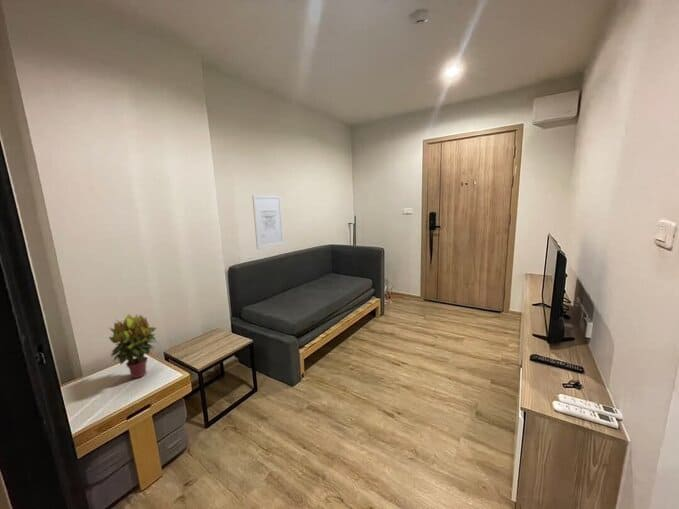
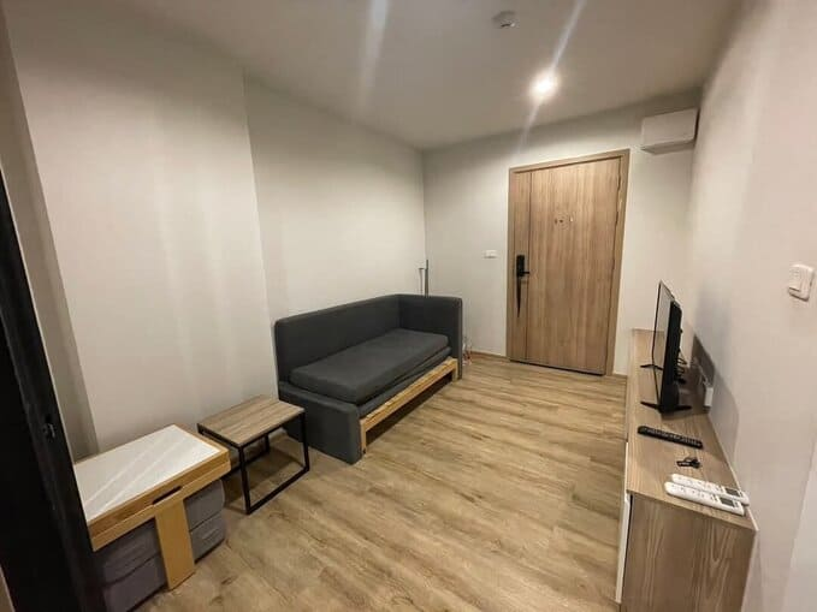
- wall art (269, 221)
- potted plant (135, 345)
